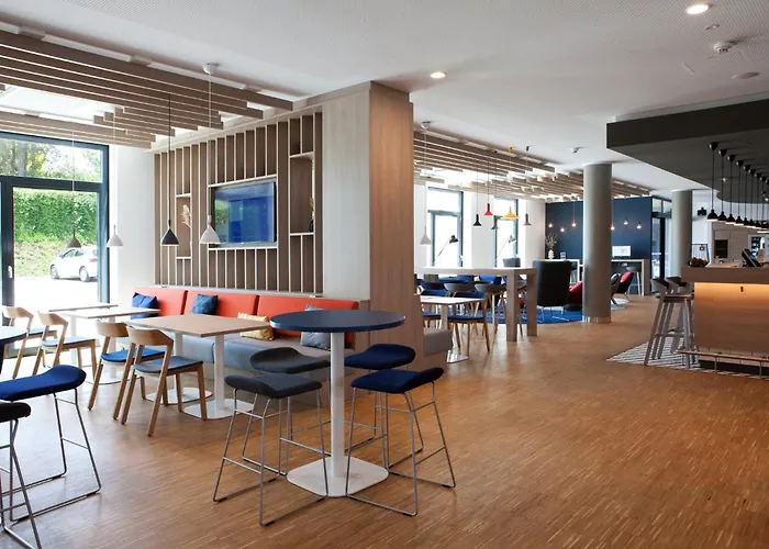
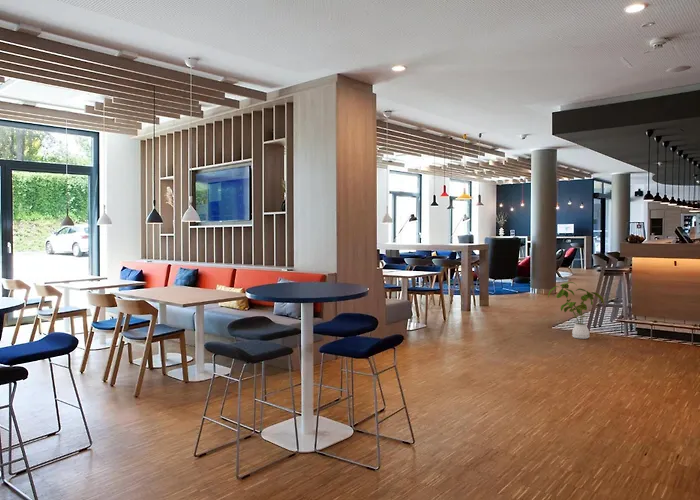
+ house plant (571, 309)
